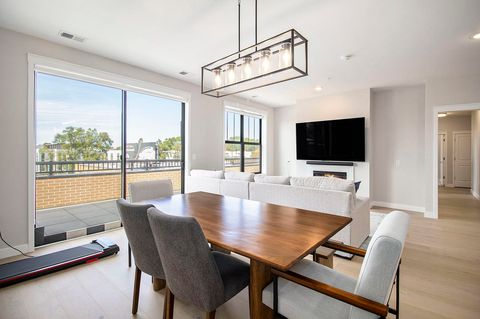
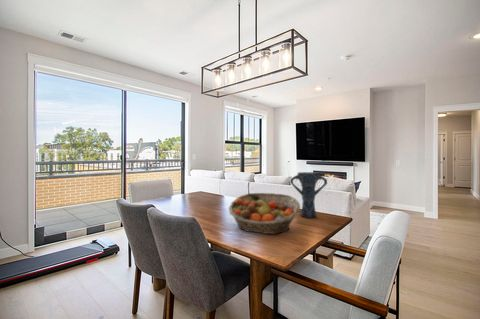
+ fruit basket (263, 211)
+ vase (308, 194)
